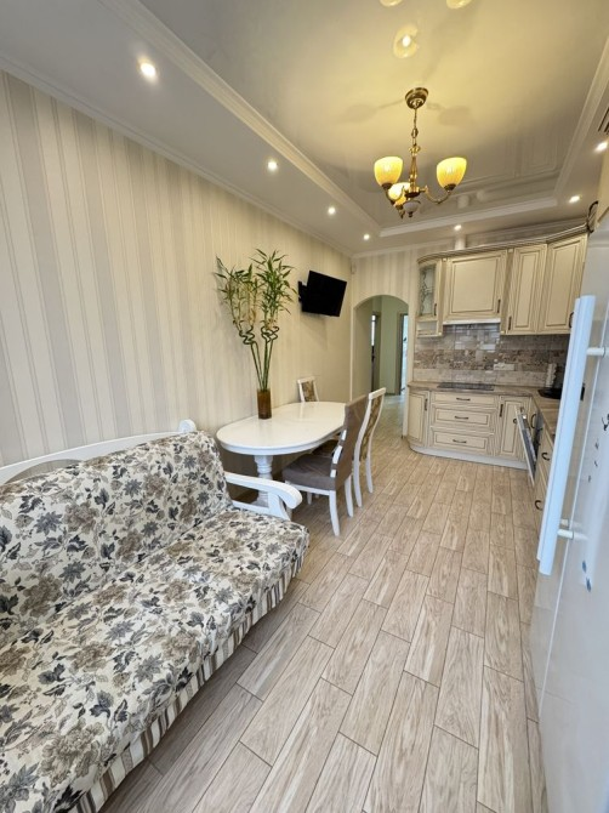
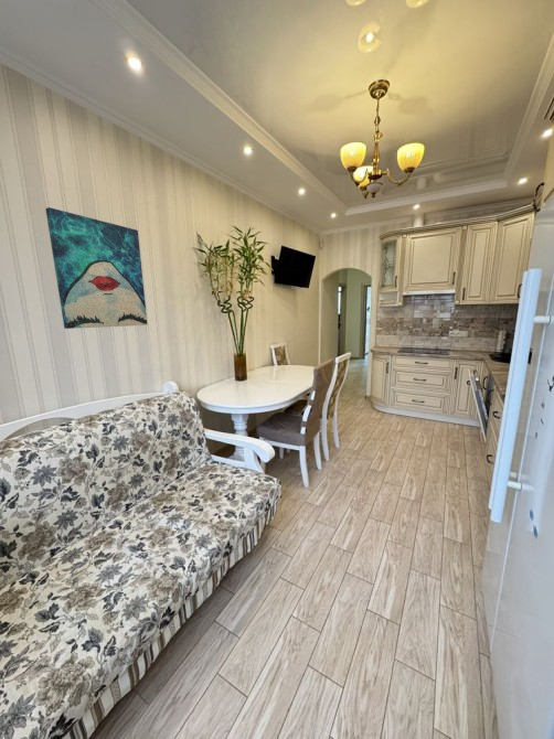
+ wall art (104, 275)
